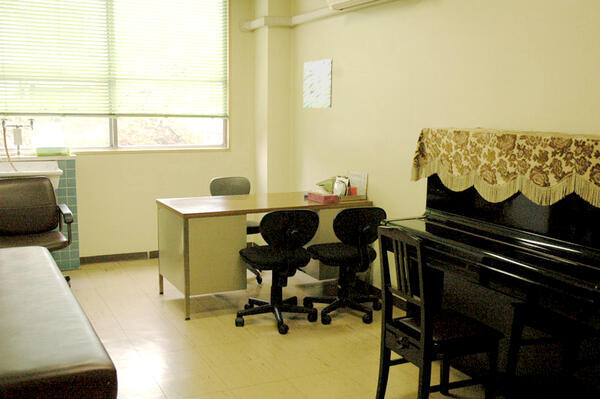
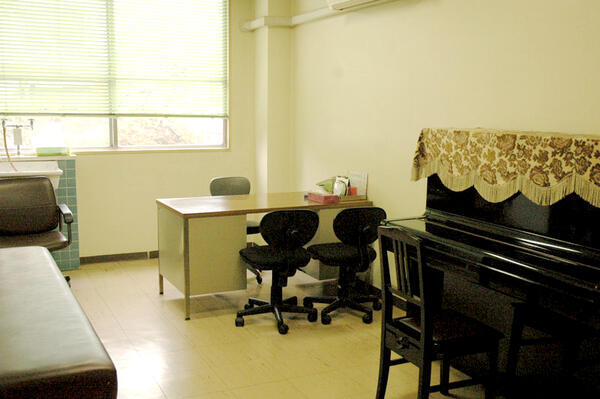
- wall art (317, 84)
